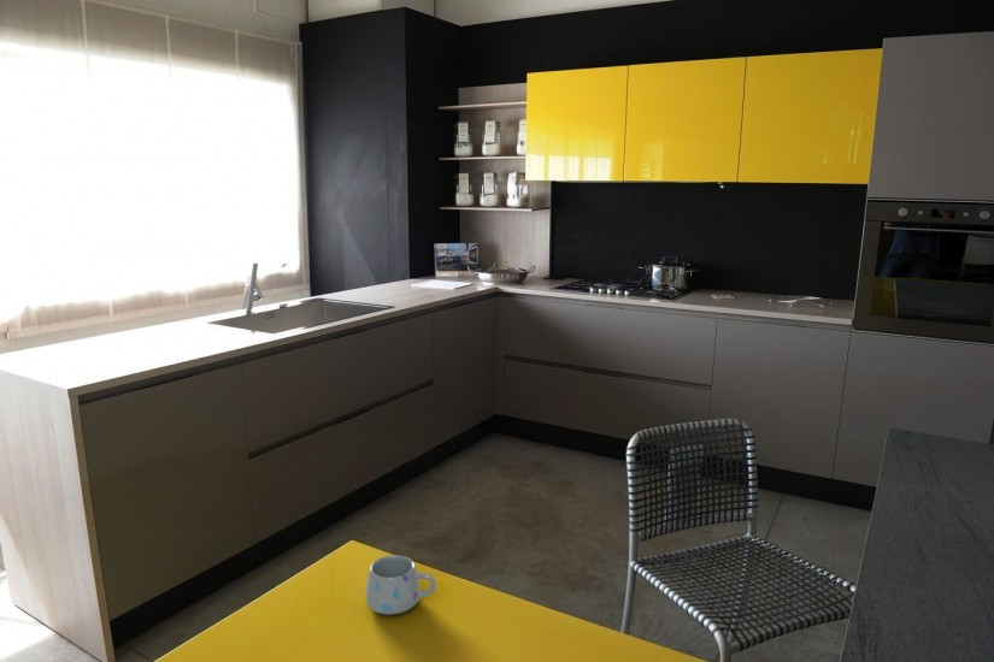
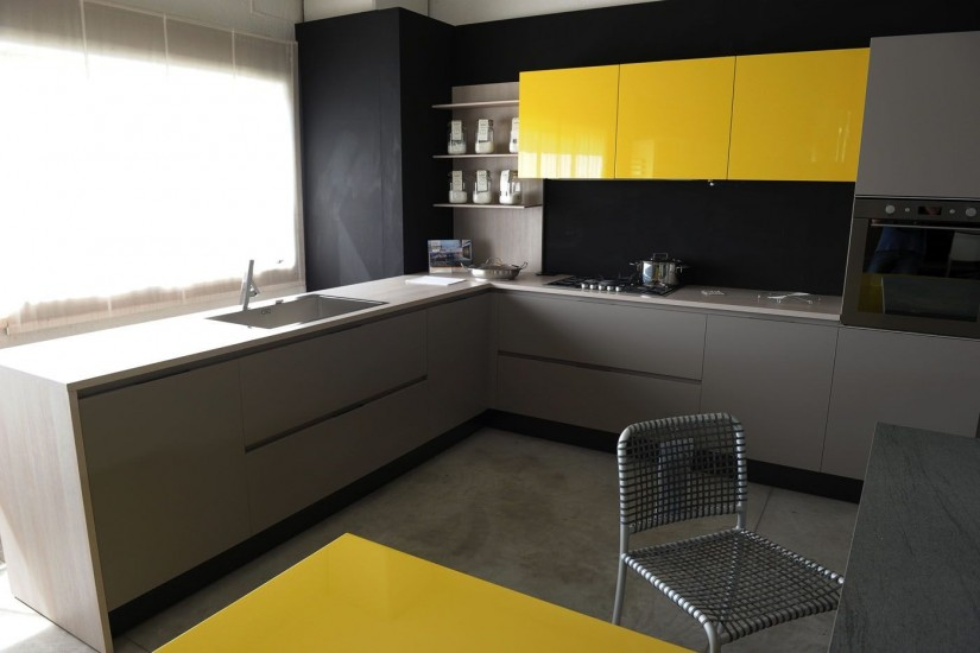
- mug (401, 586)
